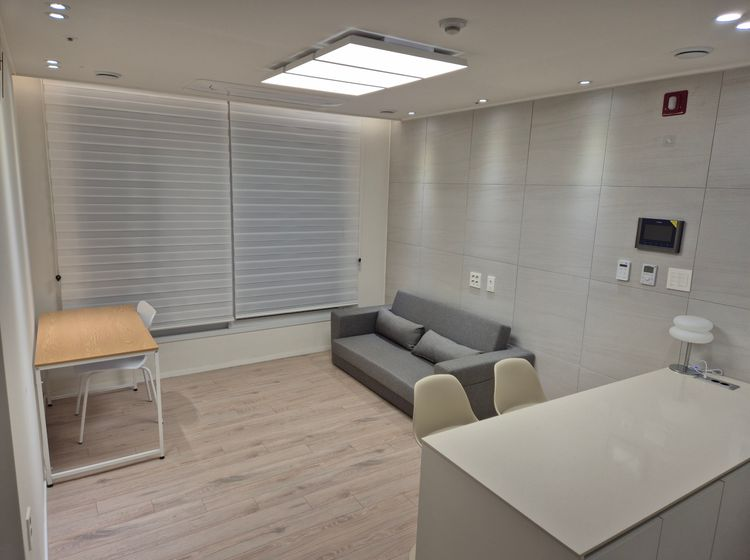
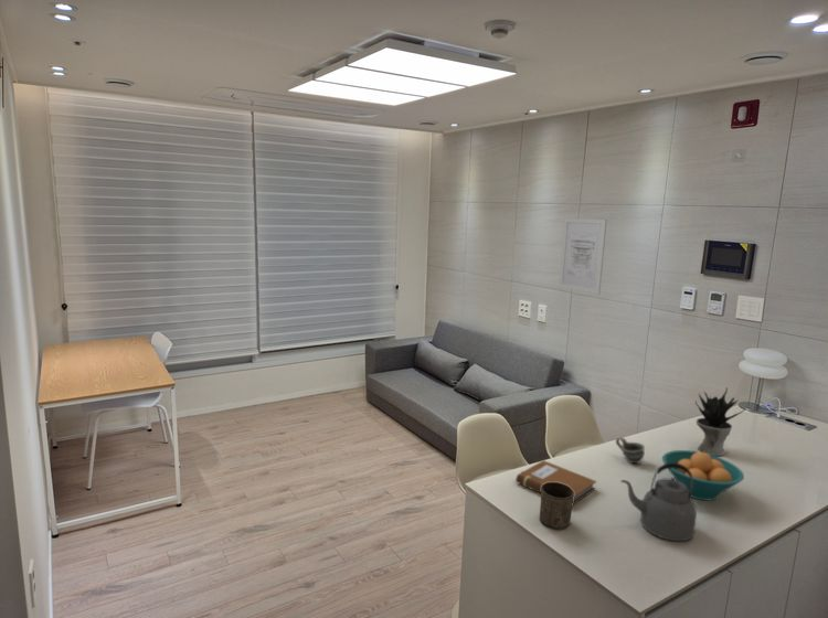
+ cup (630, 450)
+ notebook (553, 481)
+ cup (555, 505)
+ kettle (658, 494)
+ wall art (581, 255)
+ fruit bowl (700, 472)
+ potted plant (715, 420)
